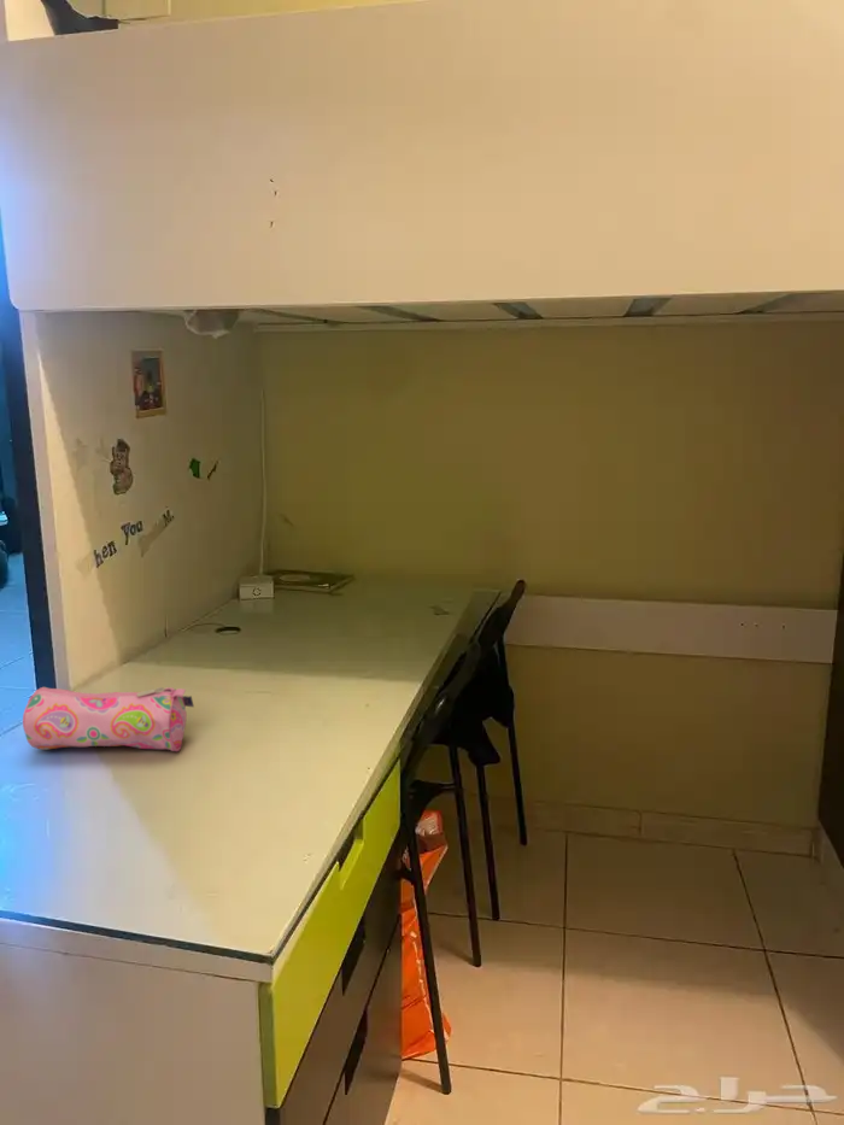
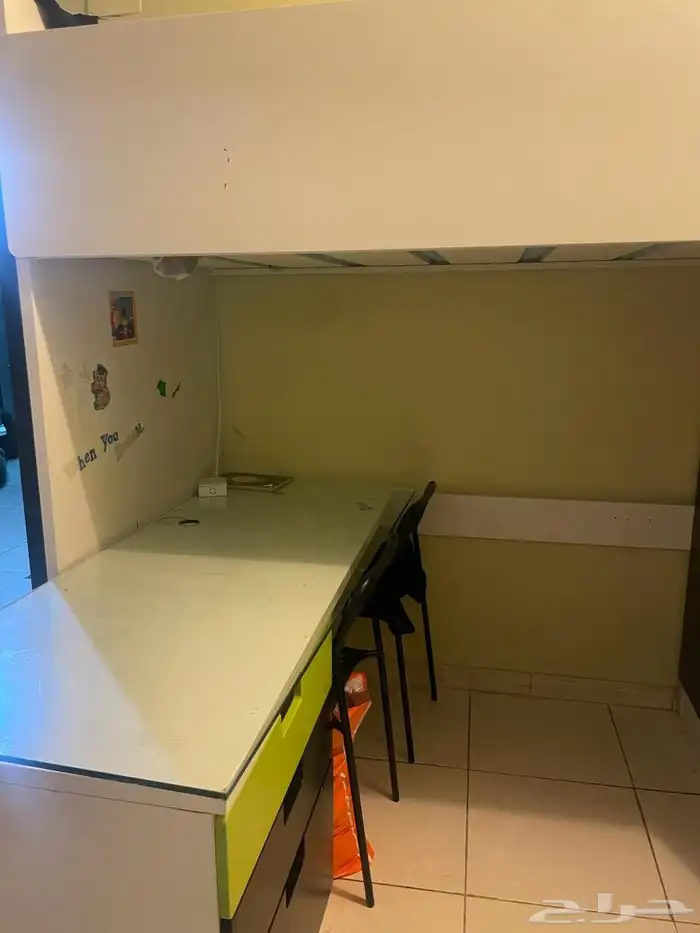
- pencil case (109, 716)
